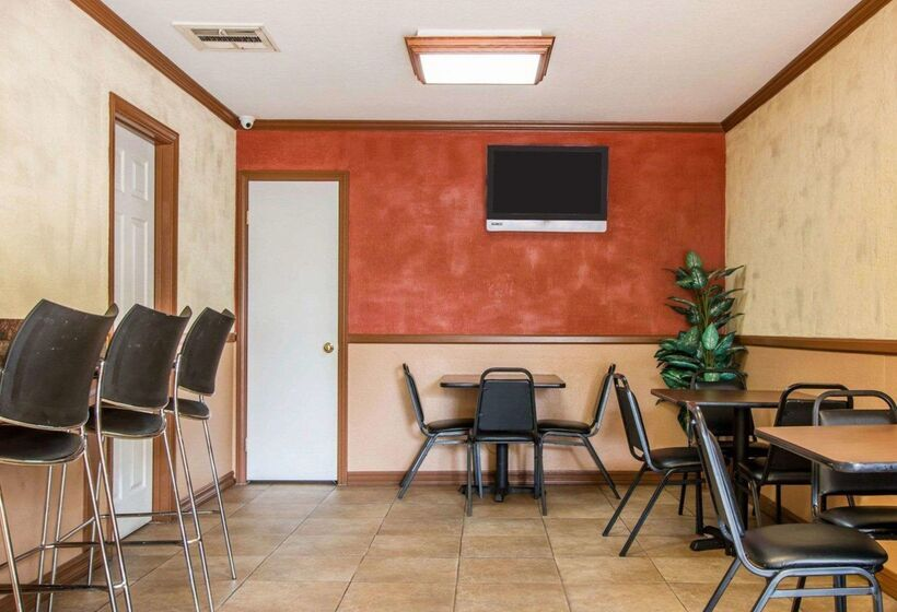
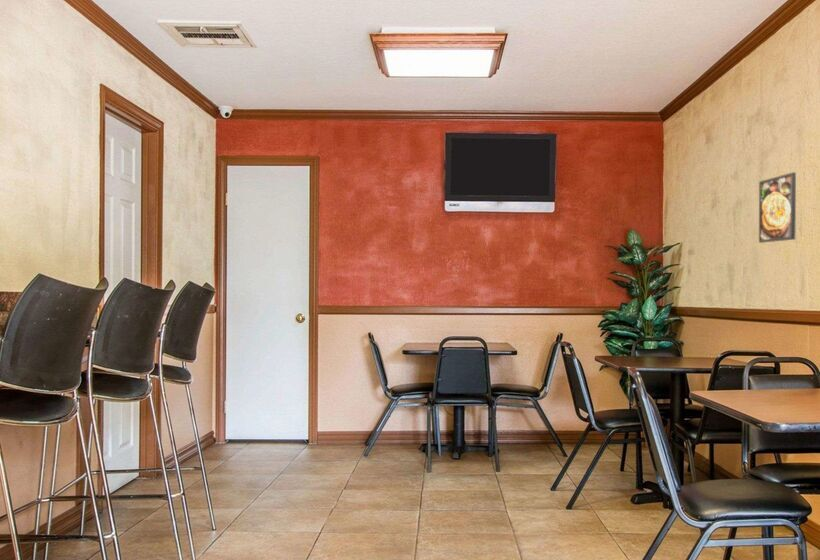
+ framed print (776, 209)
